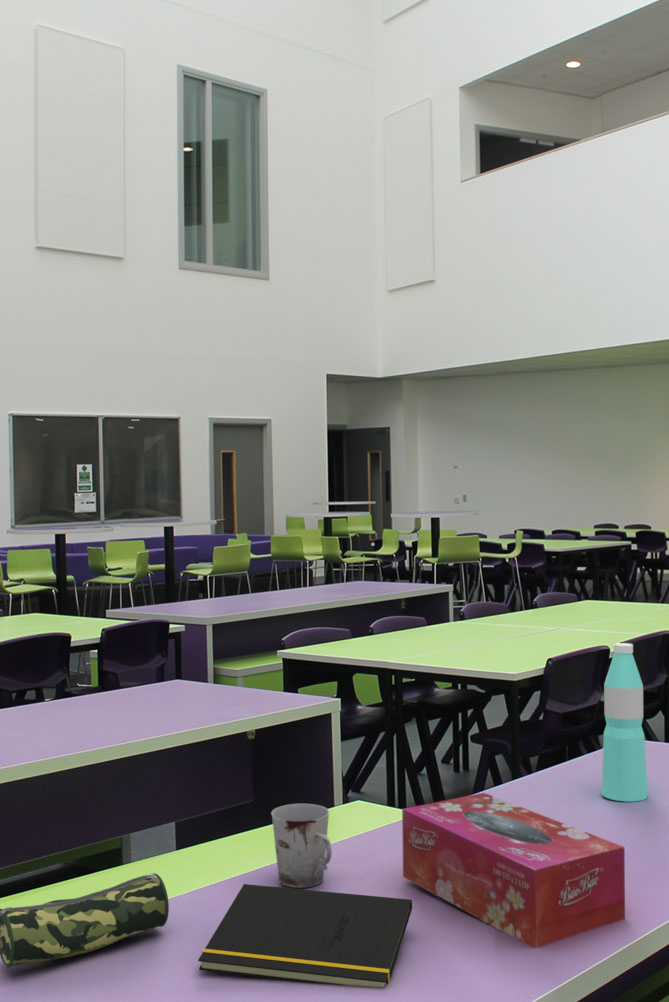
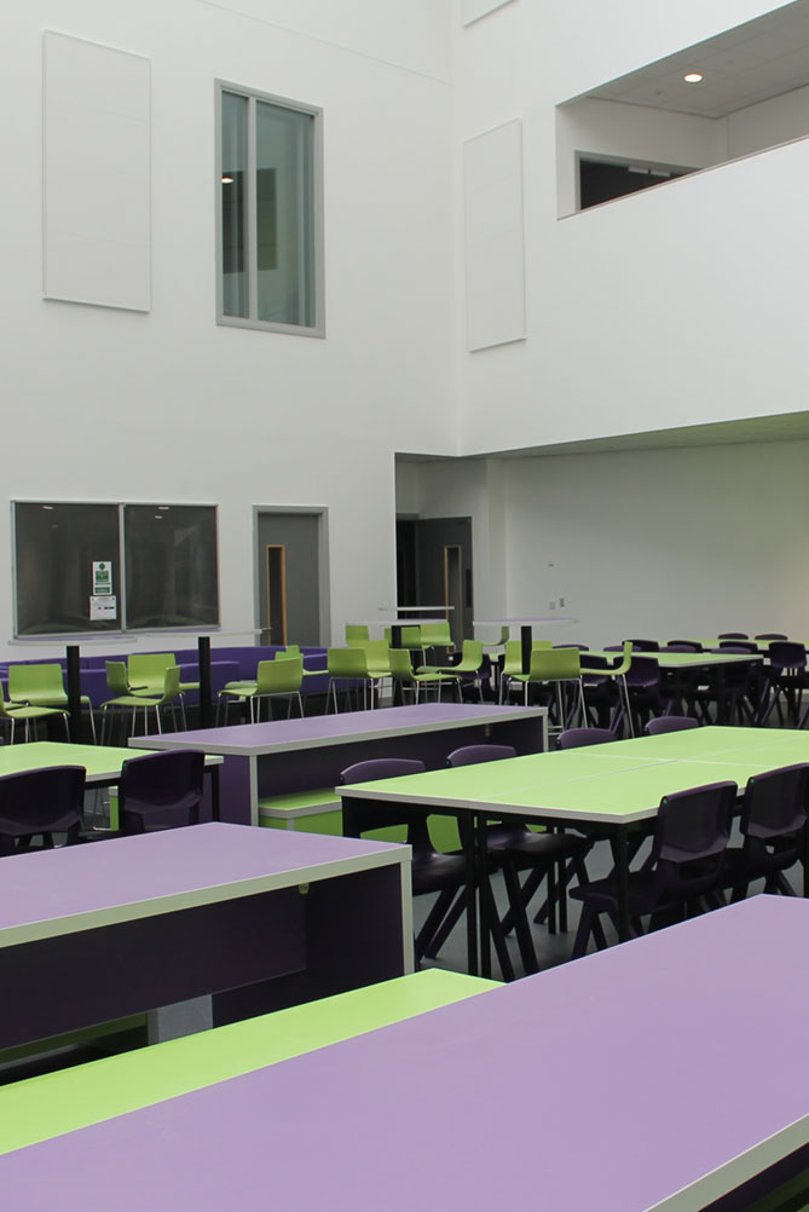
- water bottle (623, 719)
- cup (307, 848)
- tissue box (507, 862)
- notepad (309, 933)
- pencil case (80, 920)
